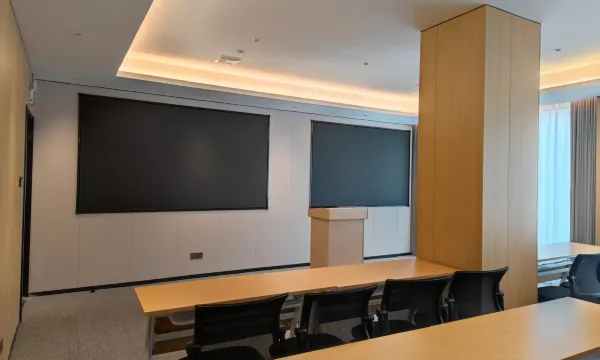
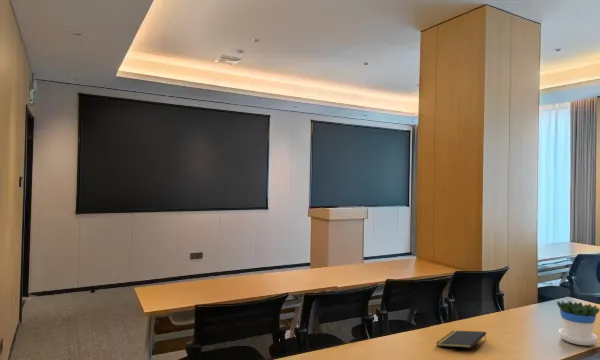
+ flowerpot (577, 323)
+ notepad (461, 338)
